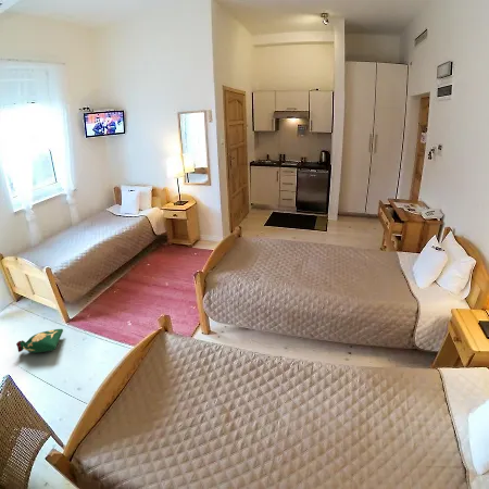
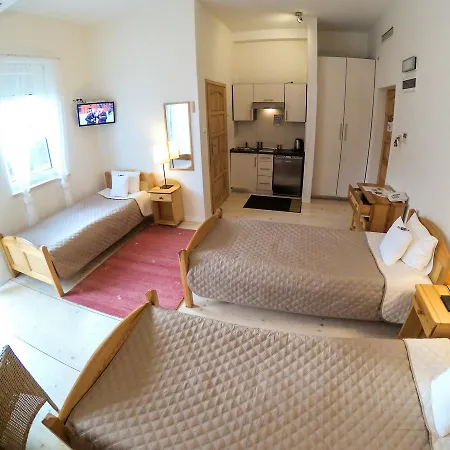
- bag (38, 342)
